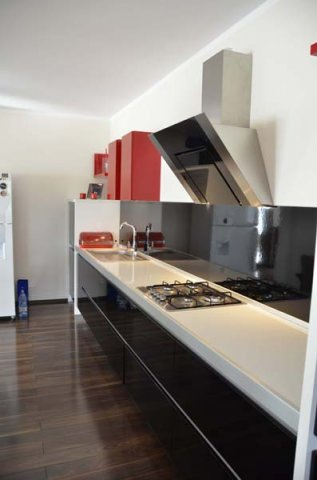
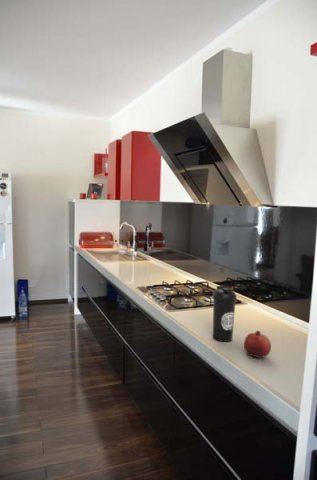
+ water bottle (223, 312)
+ fruit (257, 344)
